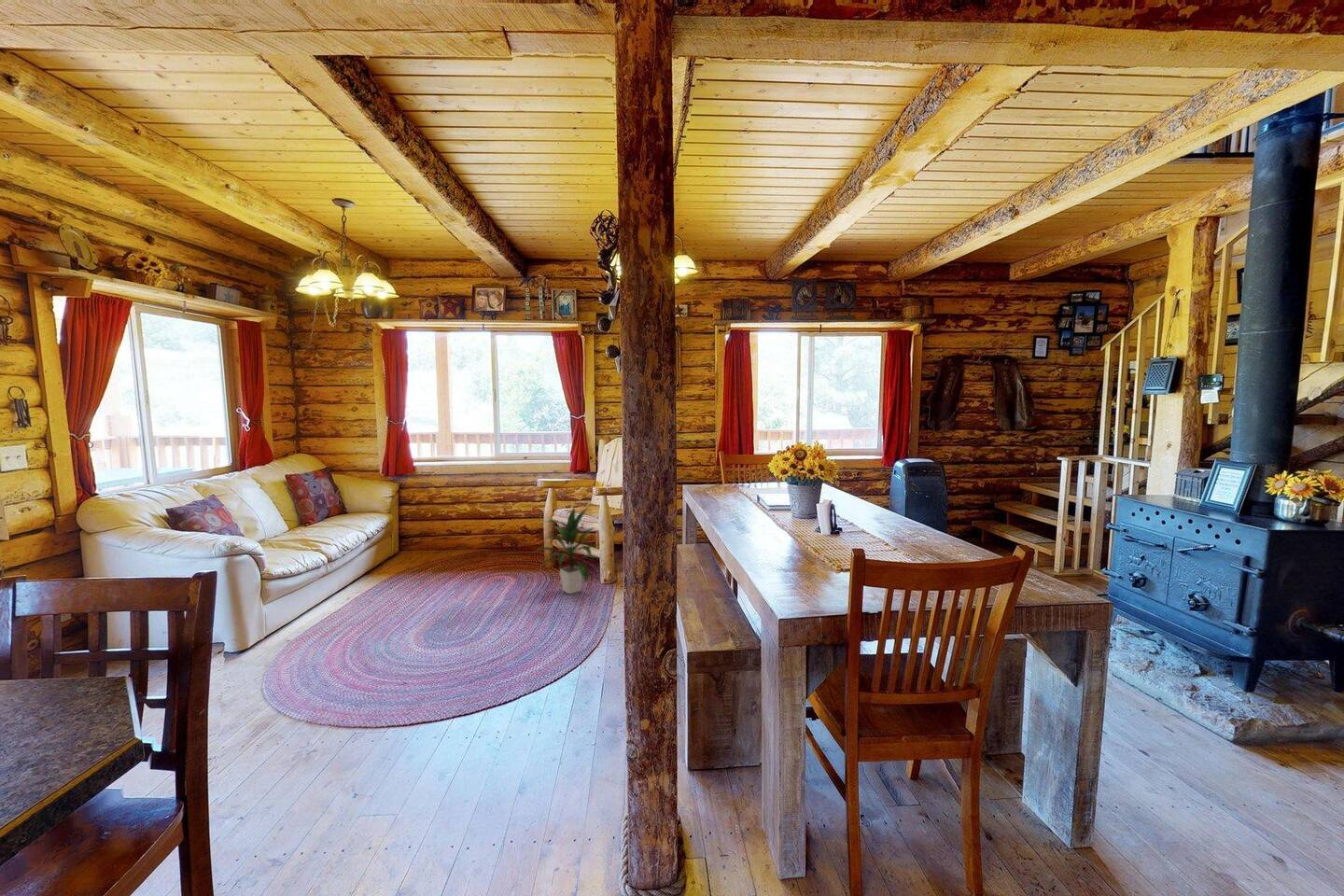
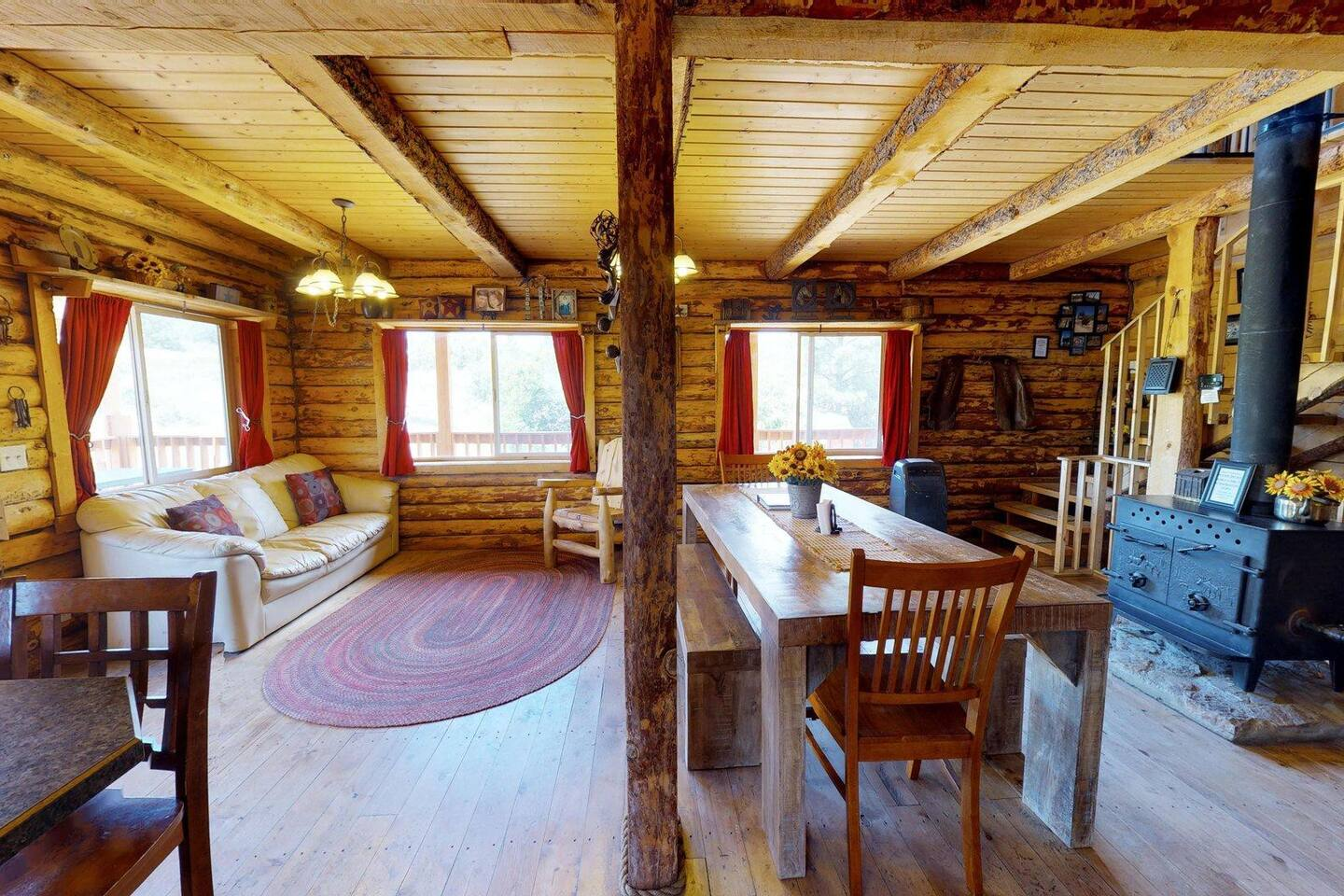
- indoor plant (570, 550)
